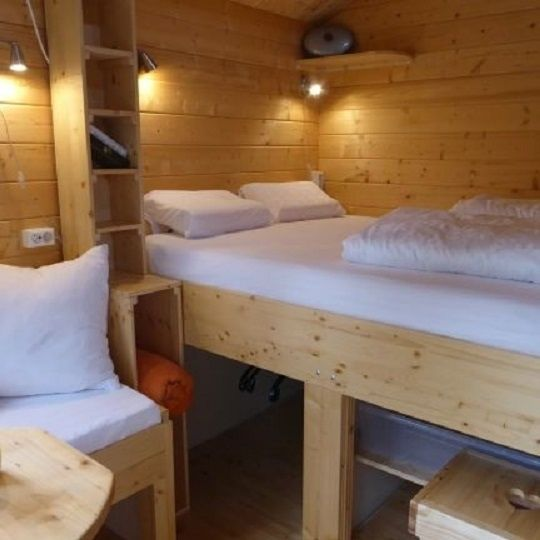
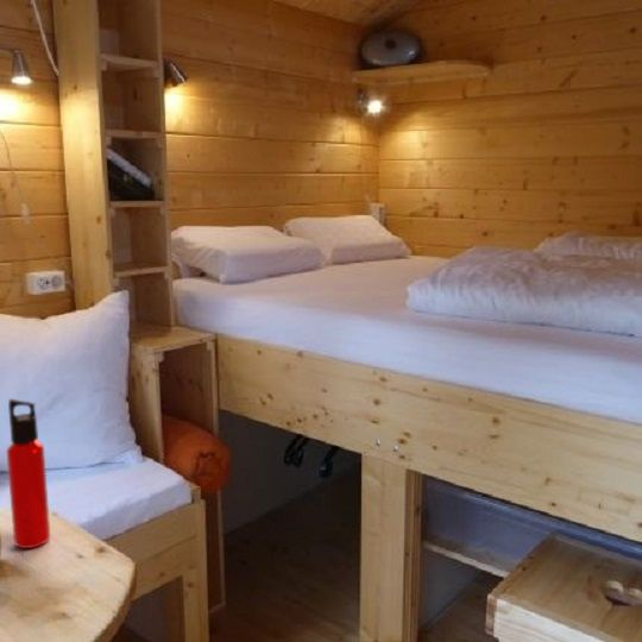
+ water bottle (26, 470)
